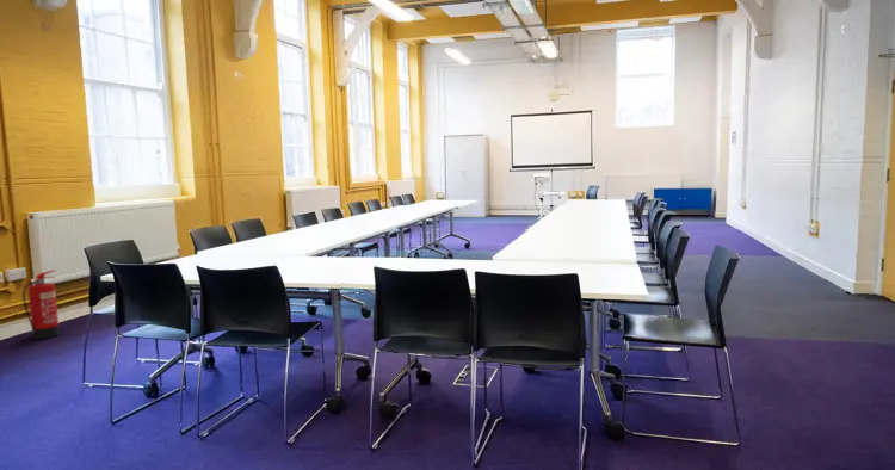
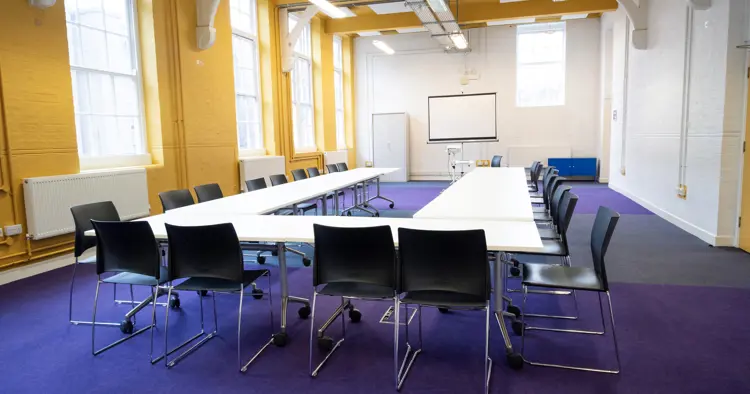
- fire extinguisher (41, 304)
